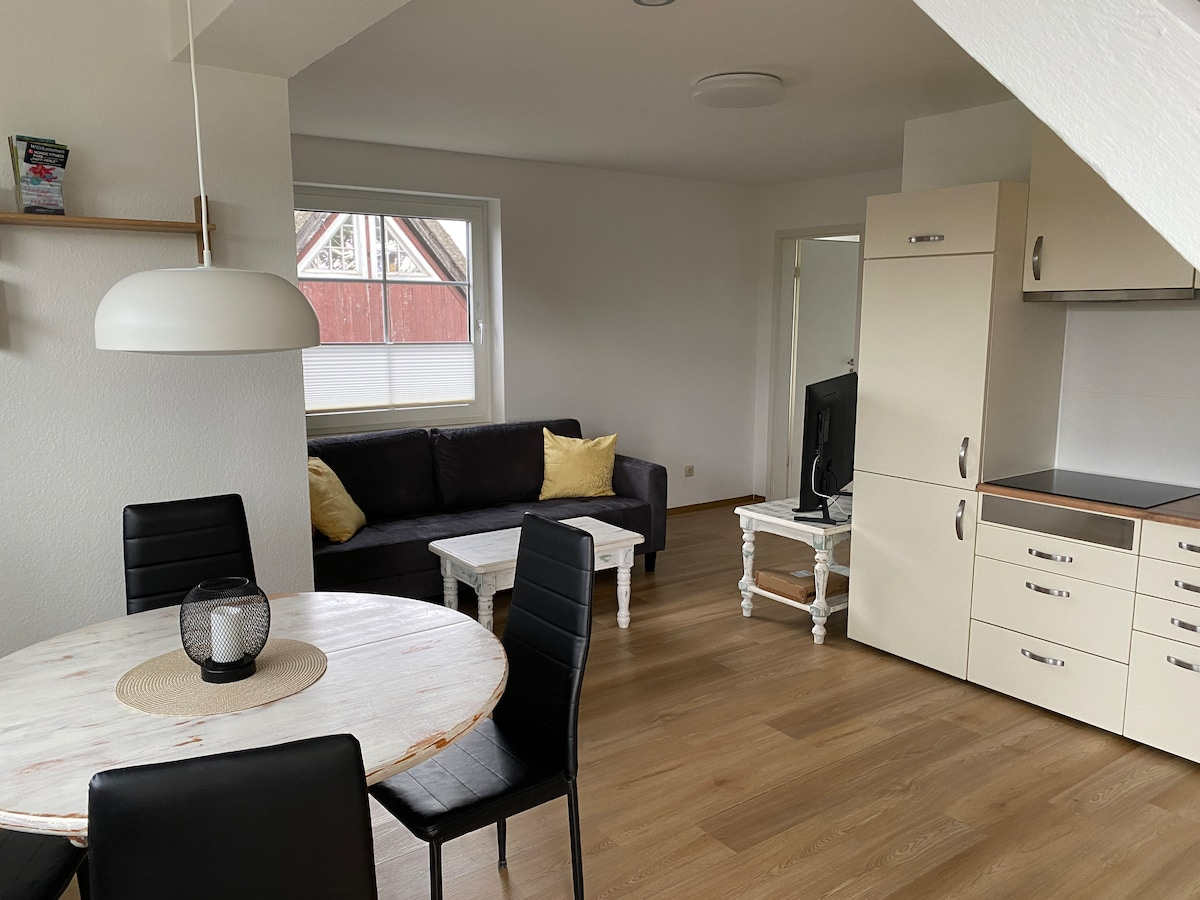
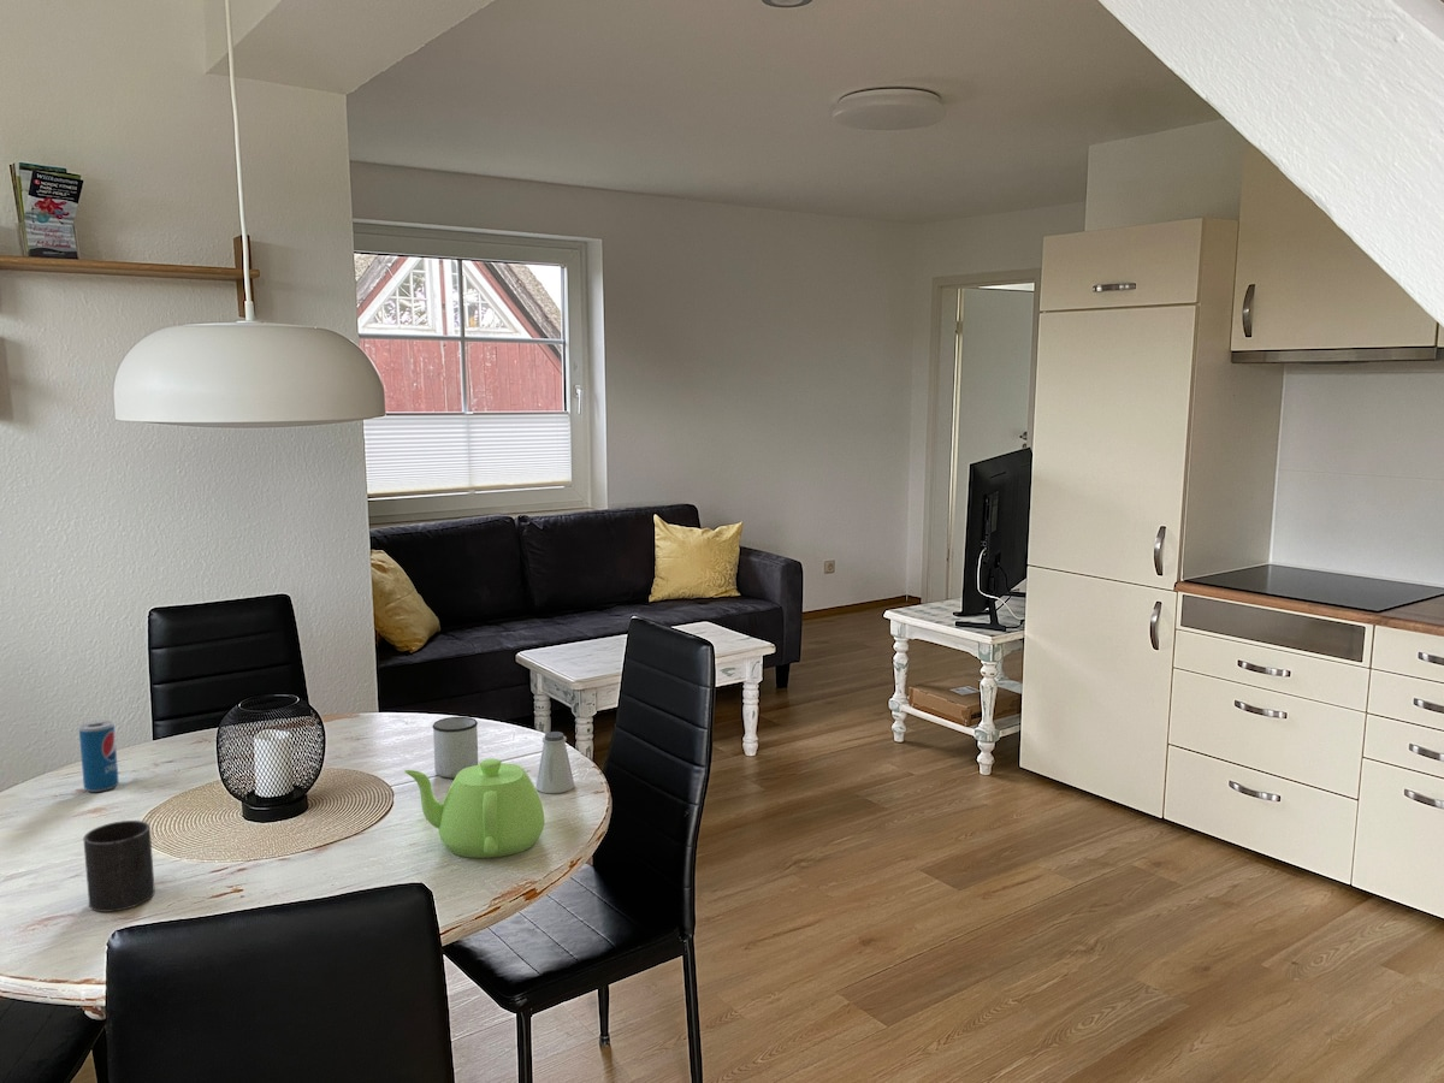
+ beverage can (99, 756)
+ teapot (475, 801)
+ mug (455, 744)
+ mug (124, 859)
+ saltshaker (555, 759)
